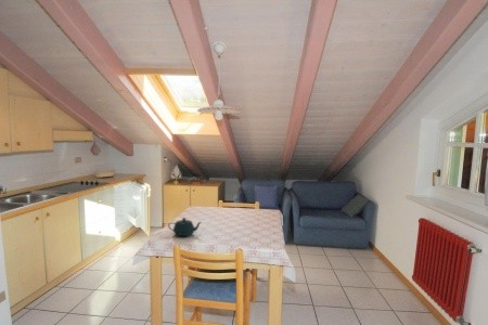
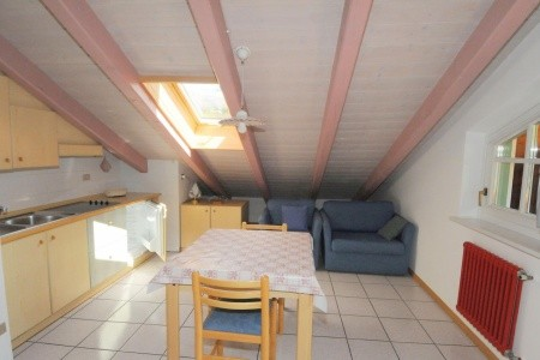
- teapot (184, 226)
